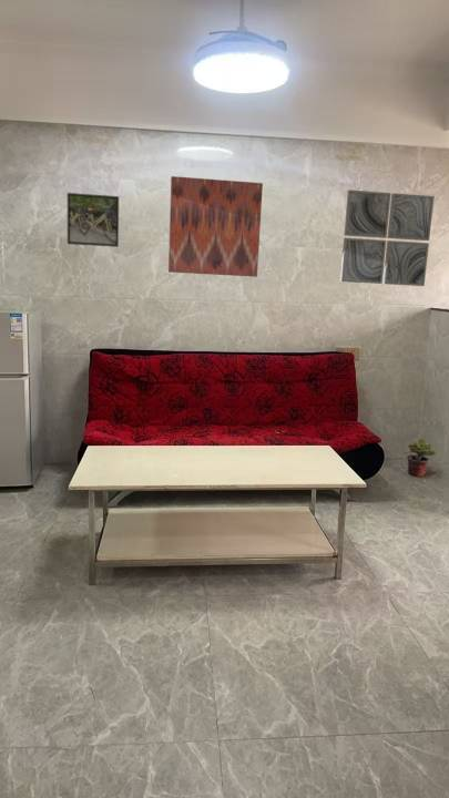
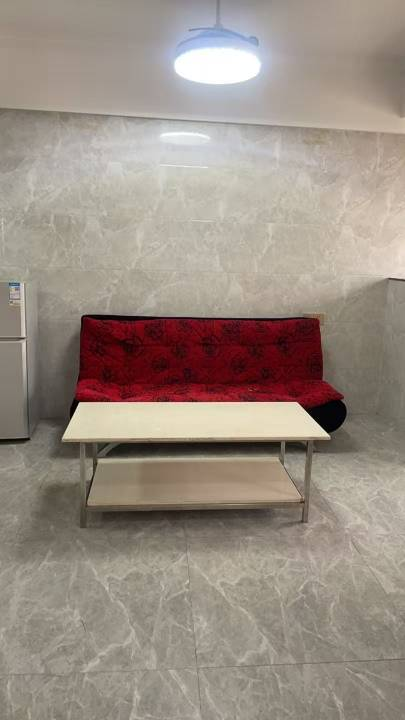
- wall art (215, 227)
- potted plant (420, 456)
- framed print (93, 219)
- wall art (386, 237)
